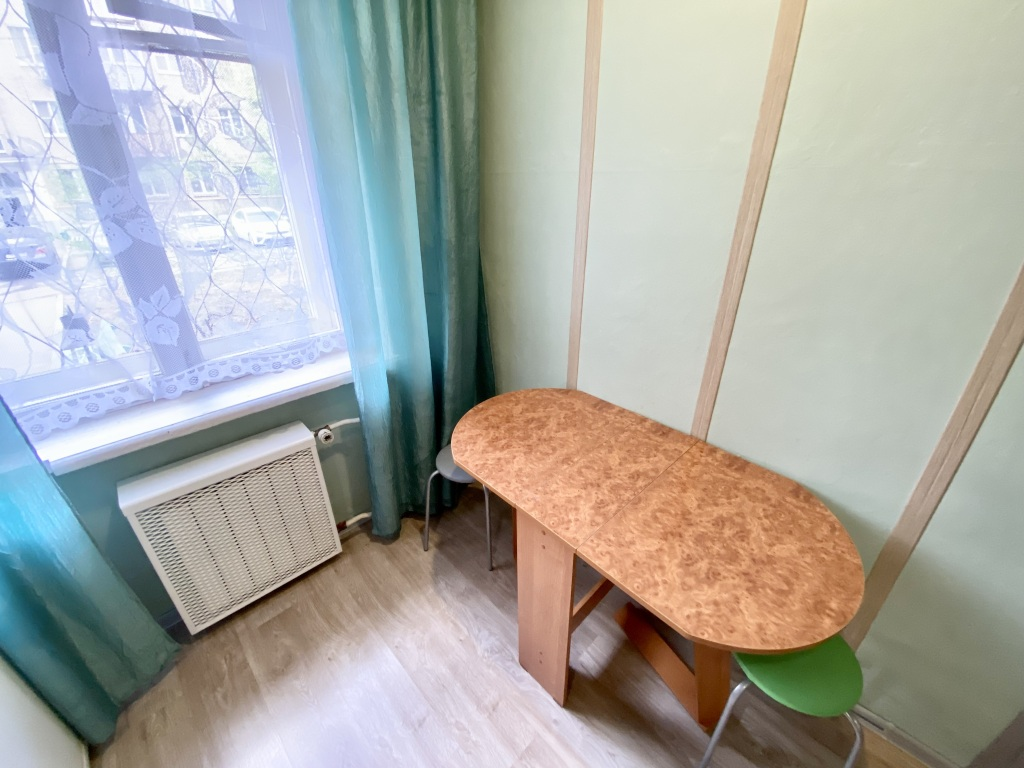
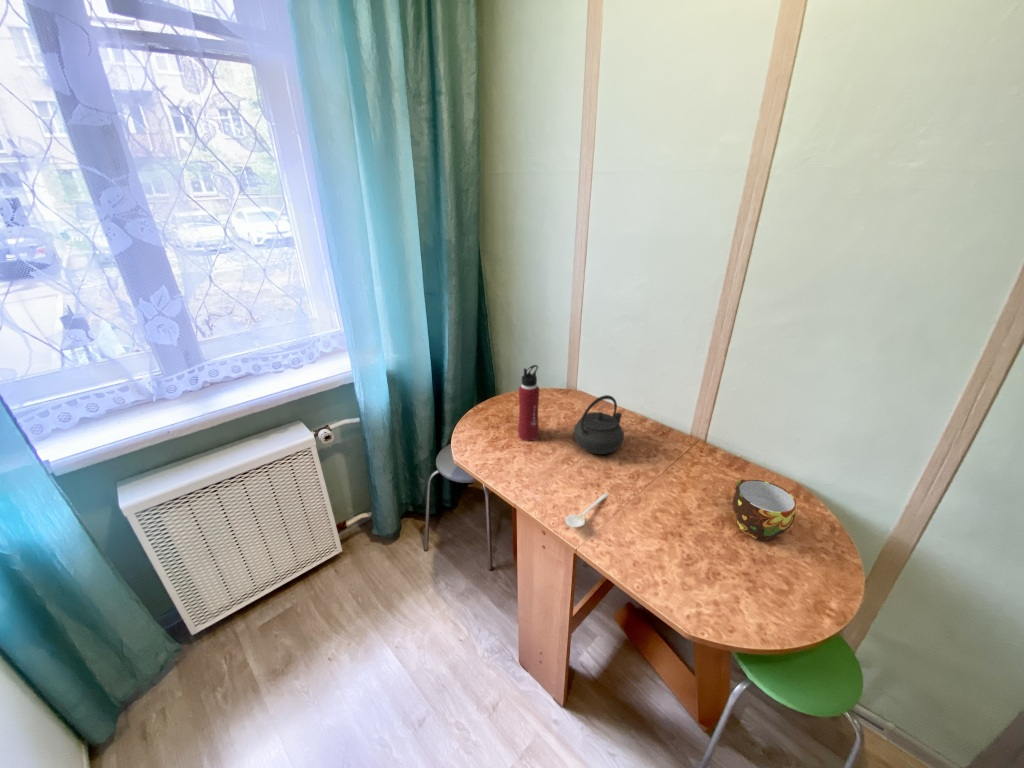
+ cup (757, 510)
+ kettle (601, 421)
+ stirrer (590, 507)
+ water bottle (528, 402)
